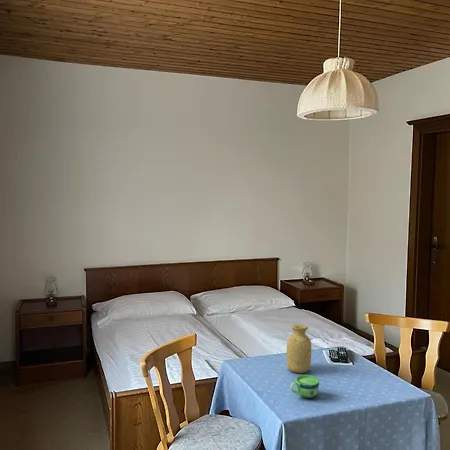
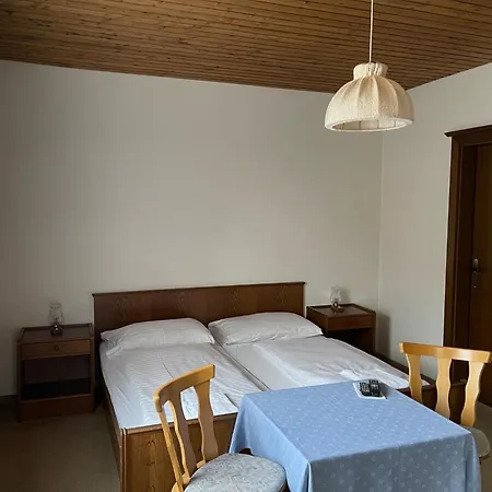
- cup (304, 388)
- vase (299, 348)
